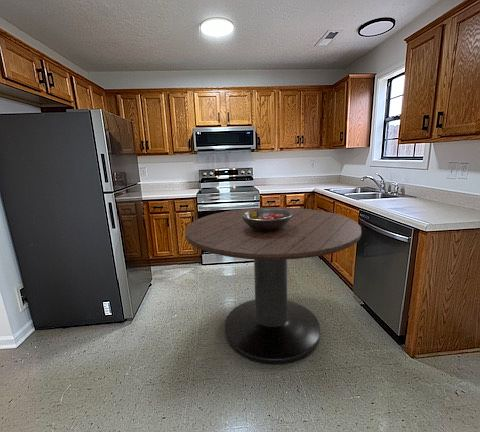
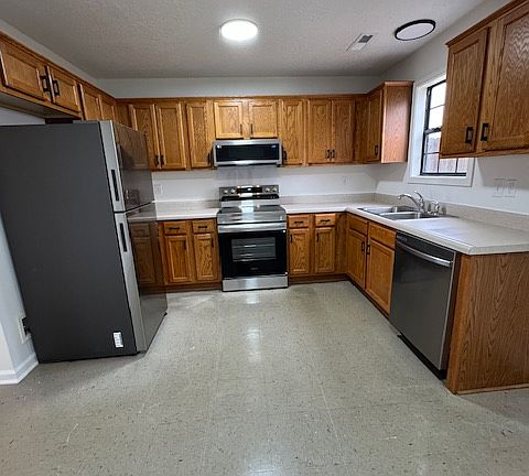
- dining table (270, 279)
- fruit bowl (266, 218)
